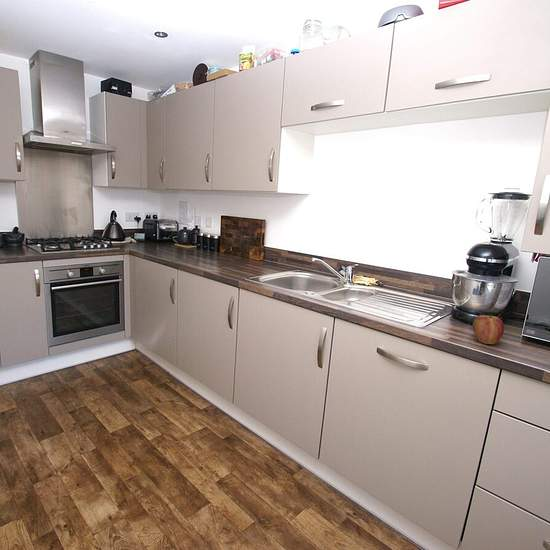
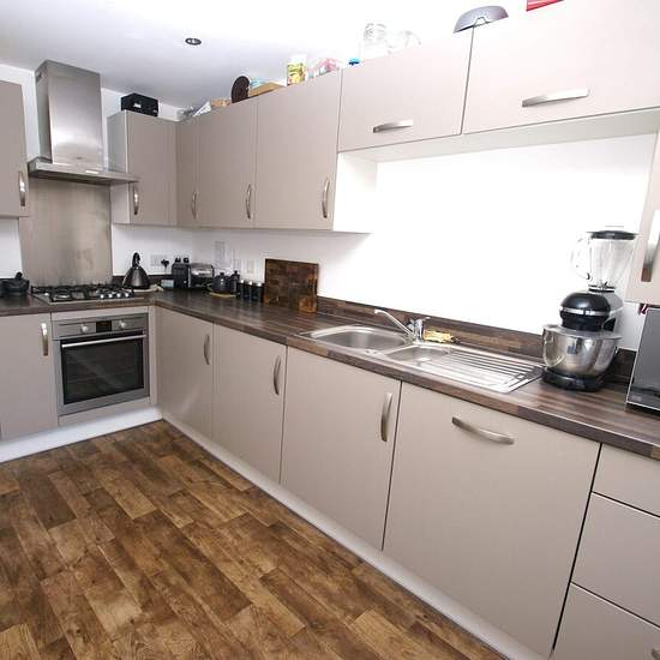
- apple (488, 328)
